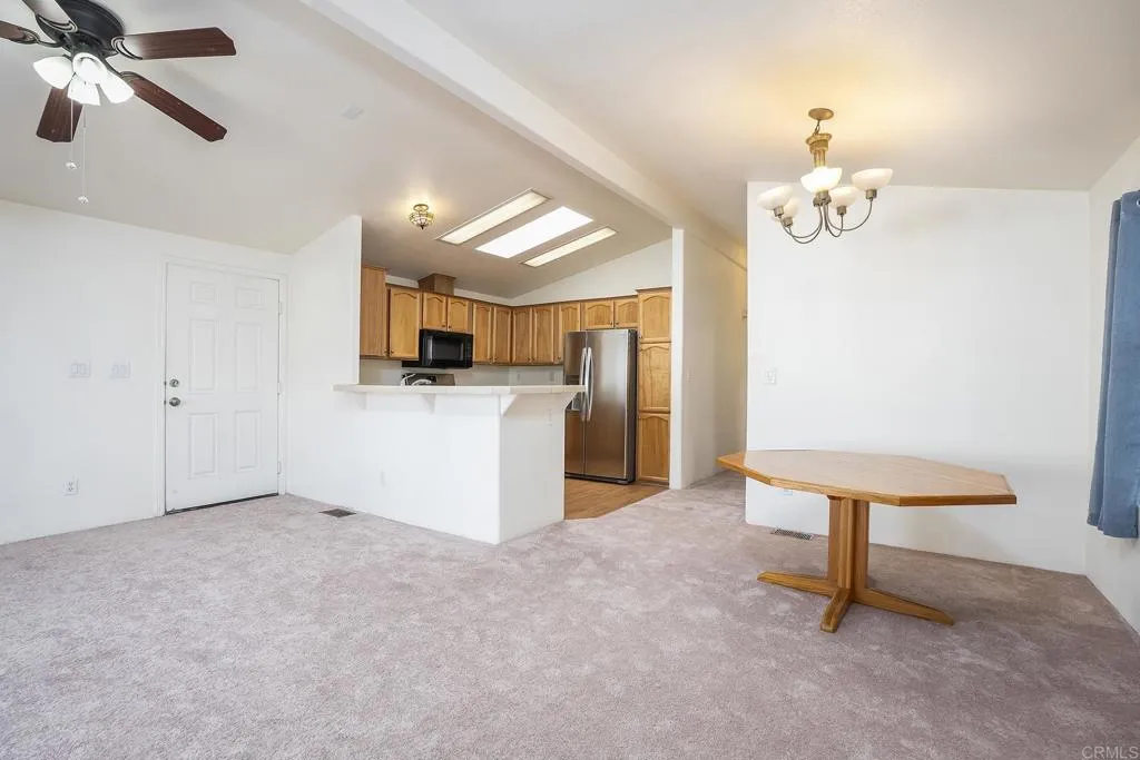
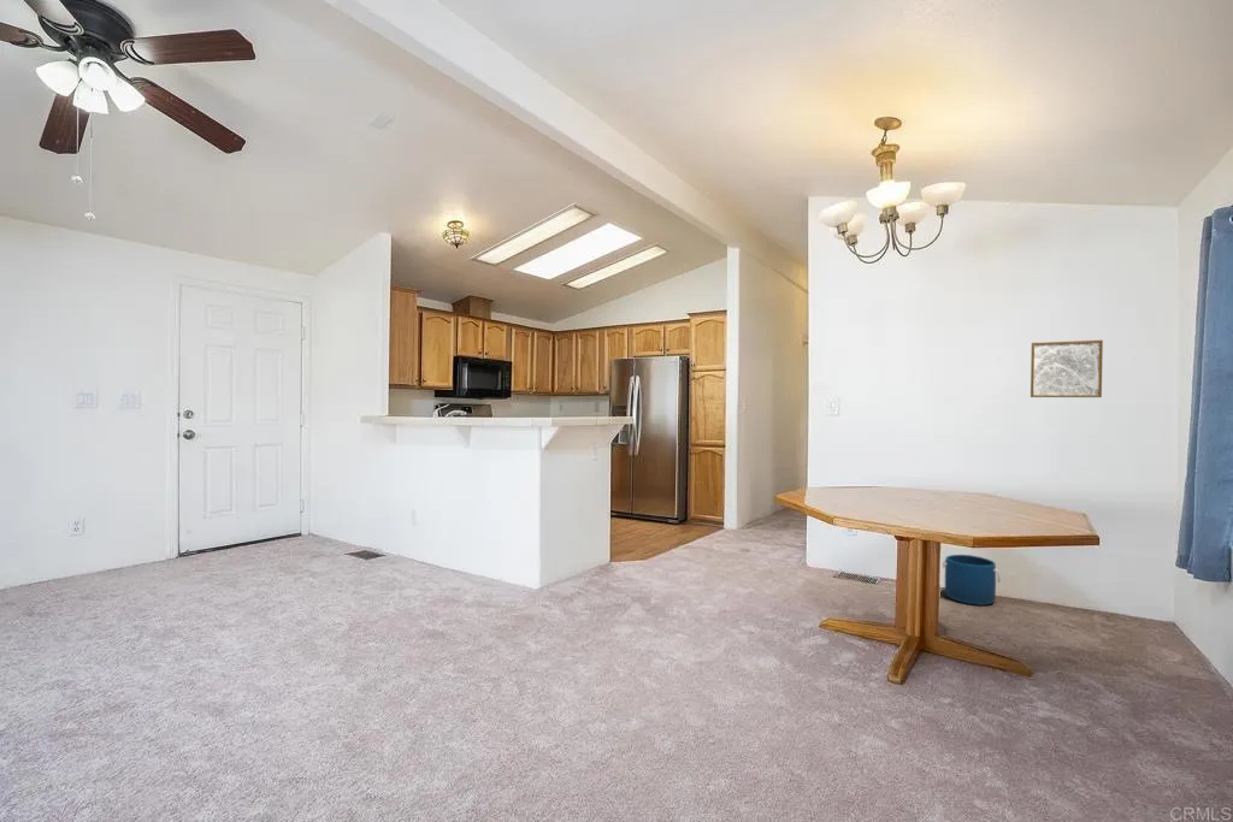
+ bucket (969, 579)
+ wall art (1064, 369)
